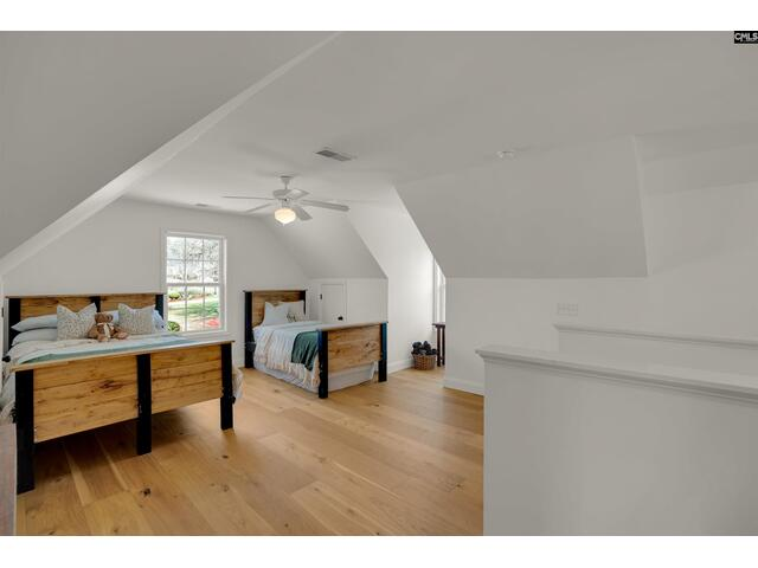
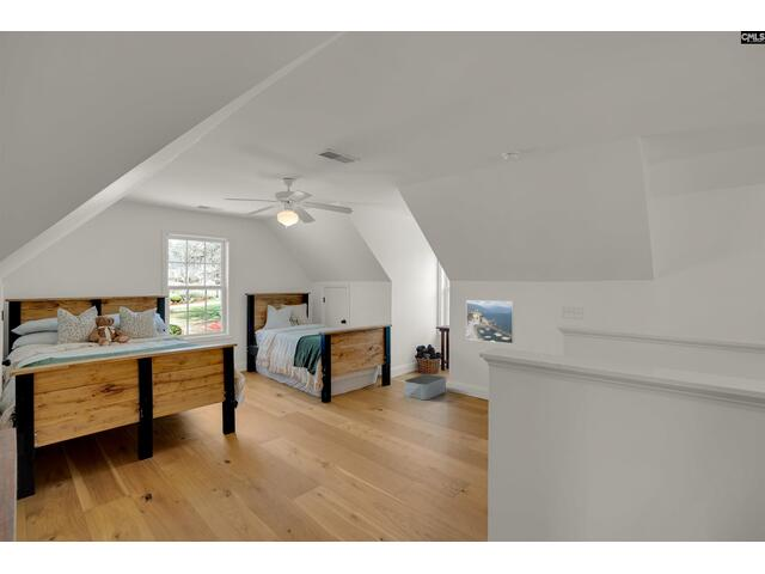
+ storage bin (424, 385)
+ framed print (489, 320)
